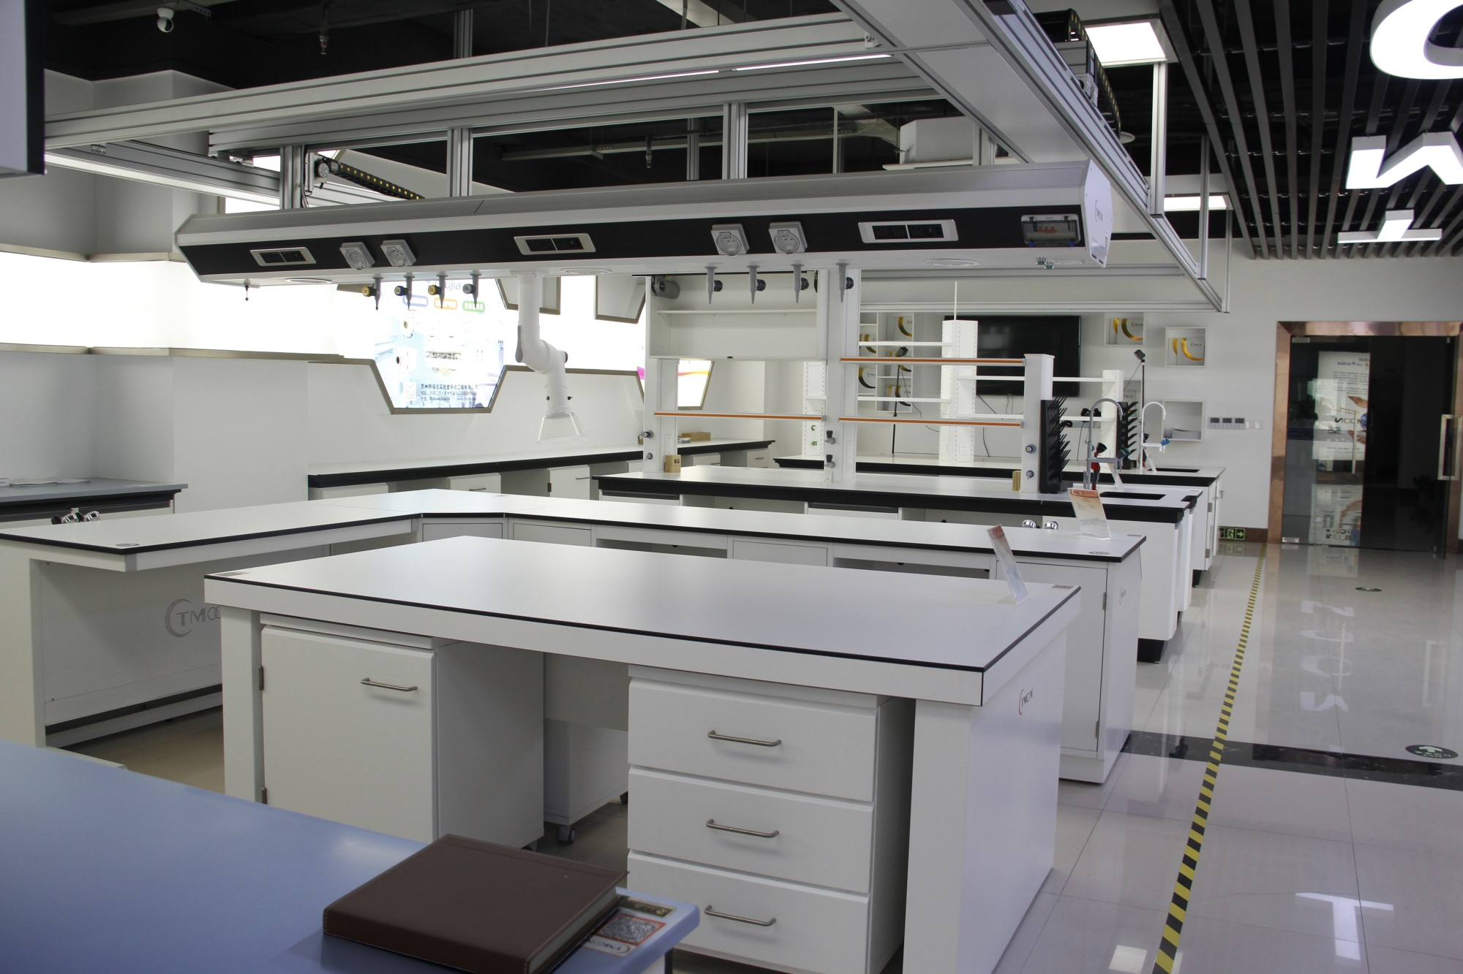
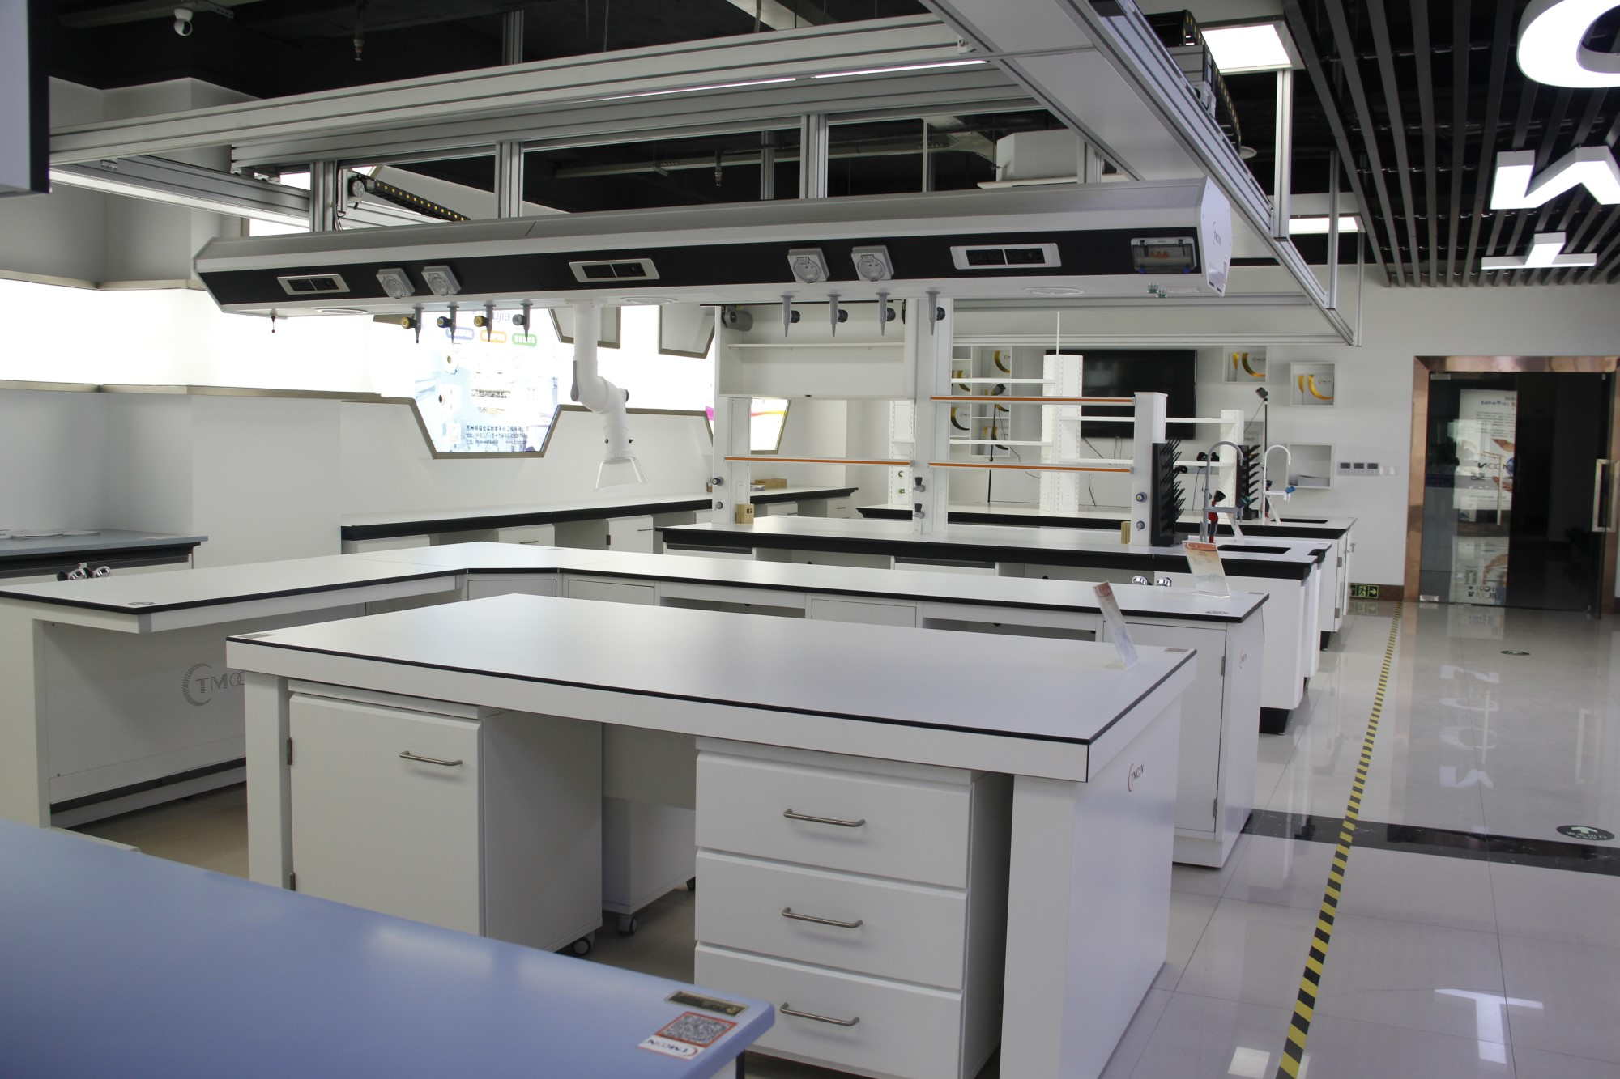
- notebook (483, 902)
